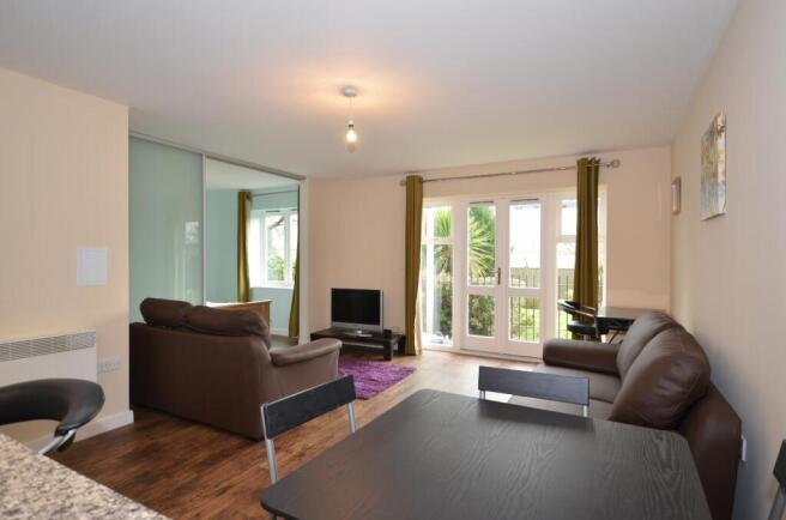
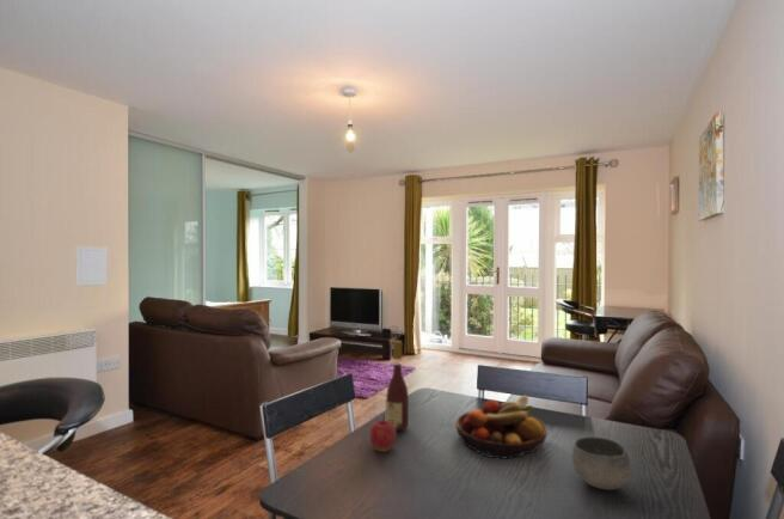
+ wine bottle (397, 384)
+ bowl (600, 464)
+ fruit bowl (500, 420)
+ apple (382, 432)
